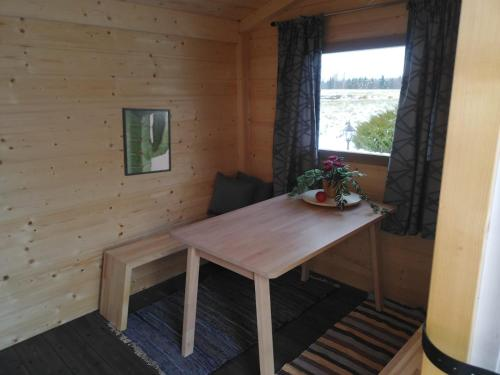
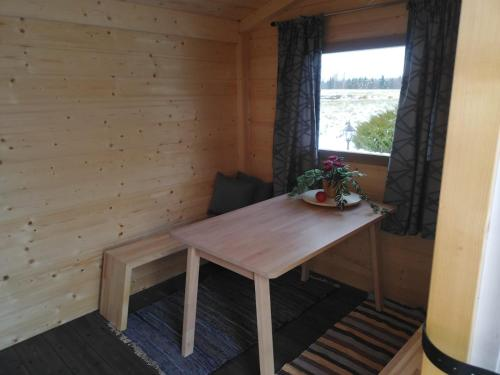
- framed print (148, 141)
